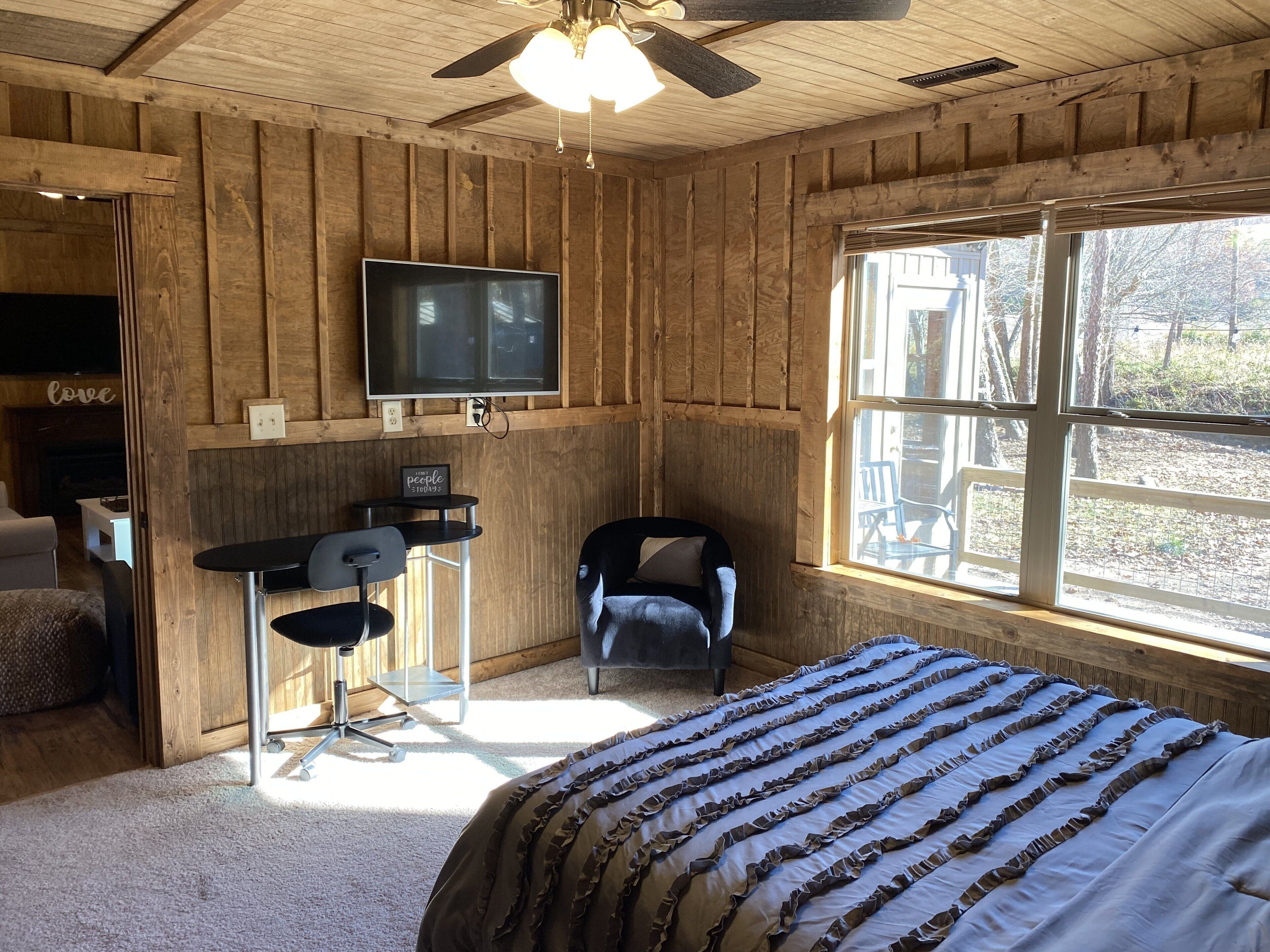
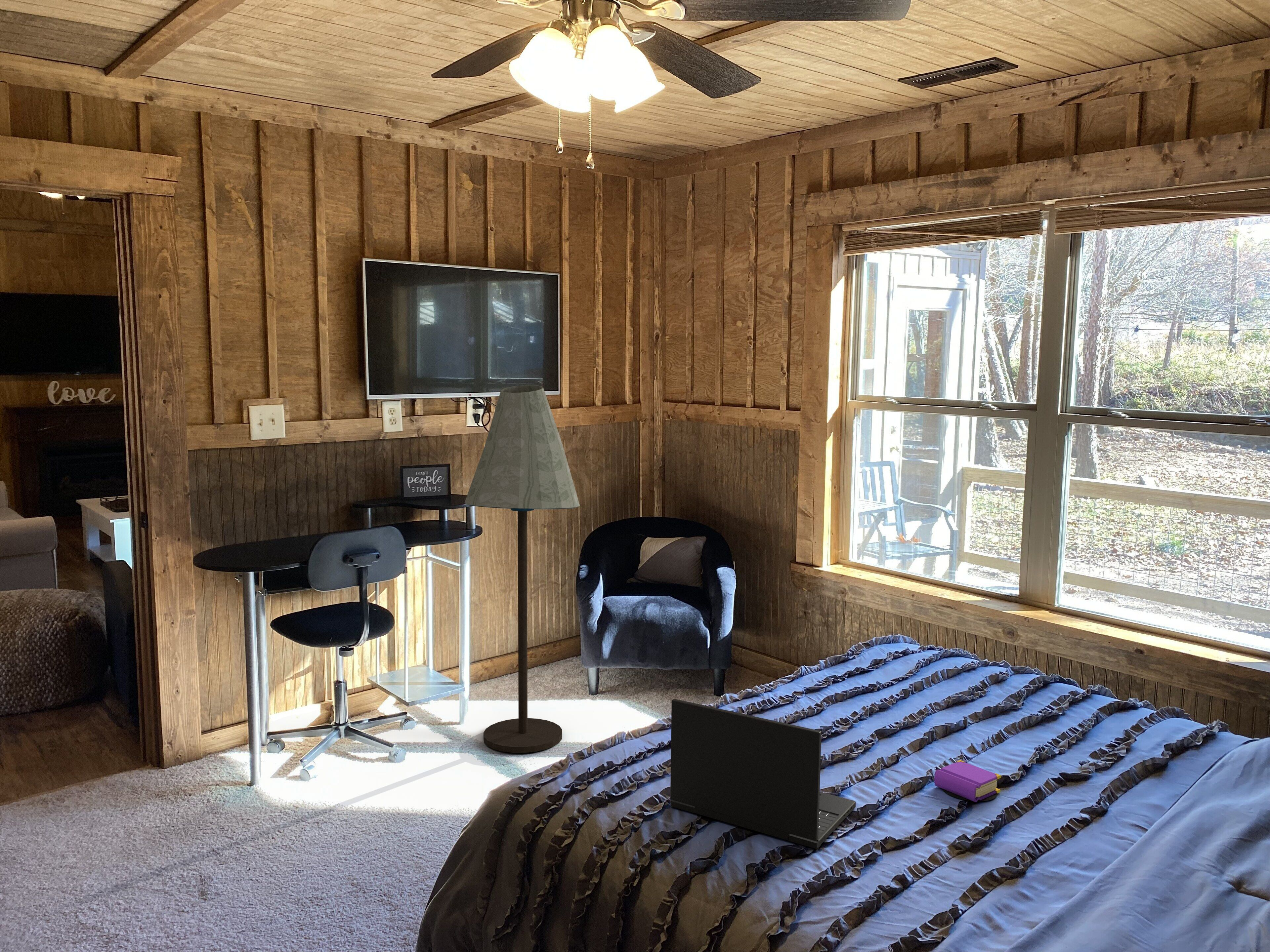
+ floor lamp (523, 564)
+ book (968, 780)
+ laptop (764, 754)
